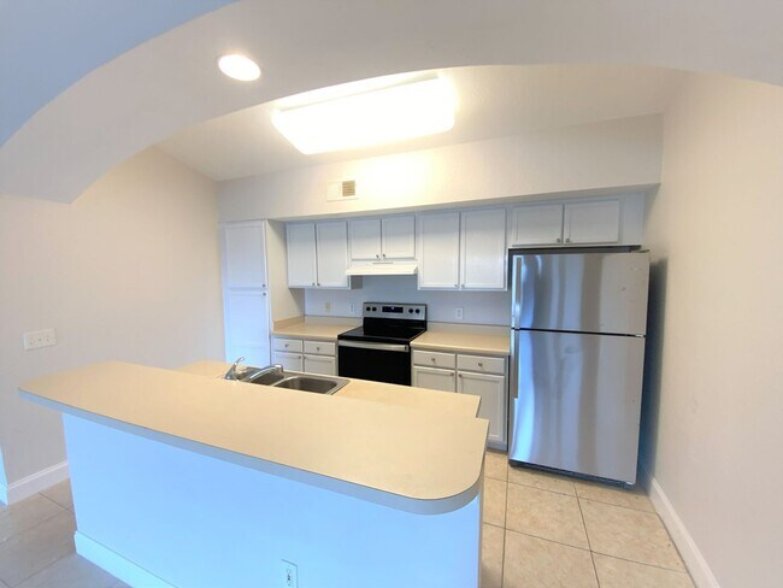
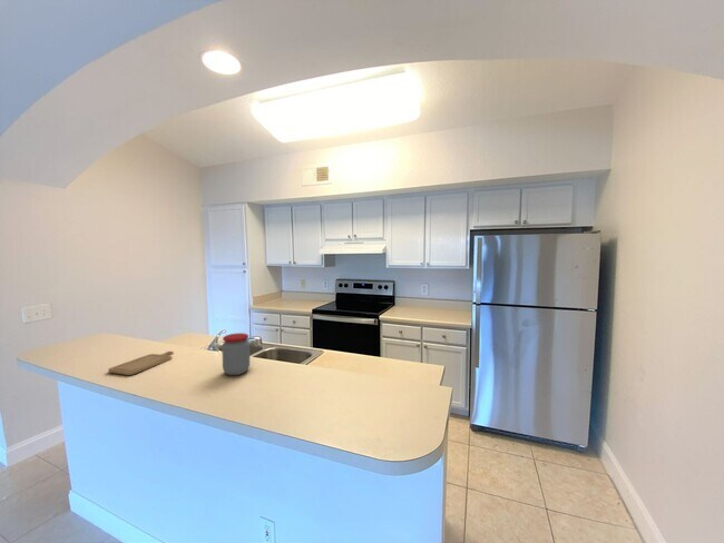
+ jar (236, 353)
+ chopping board (147, 361)
